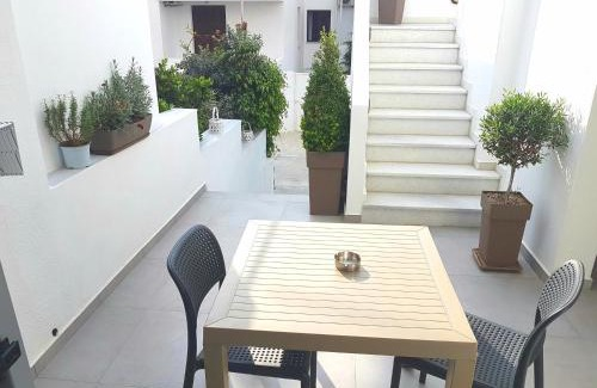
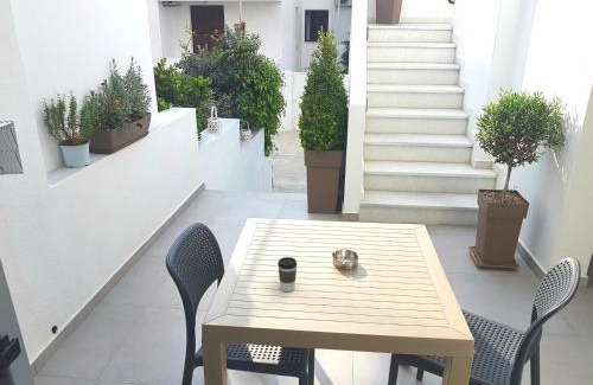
+ coffee cup (287, 274)
